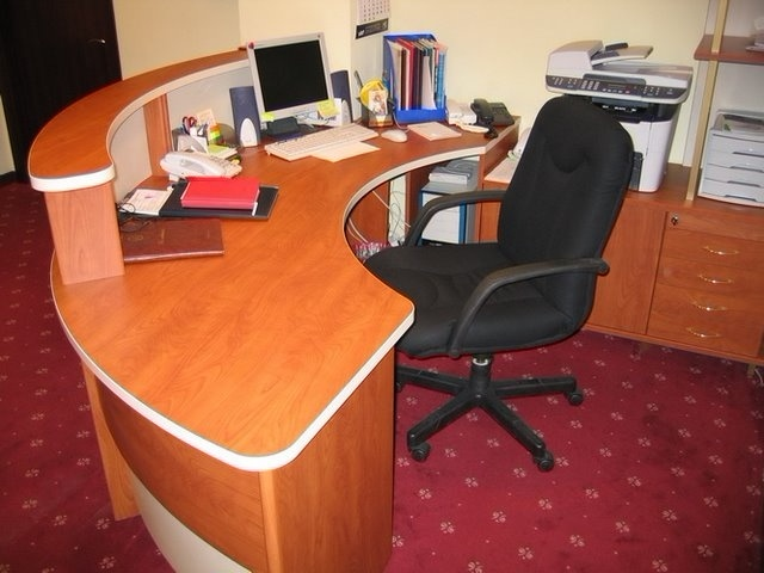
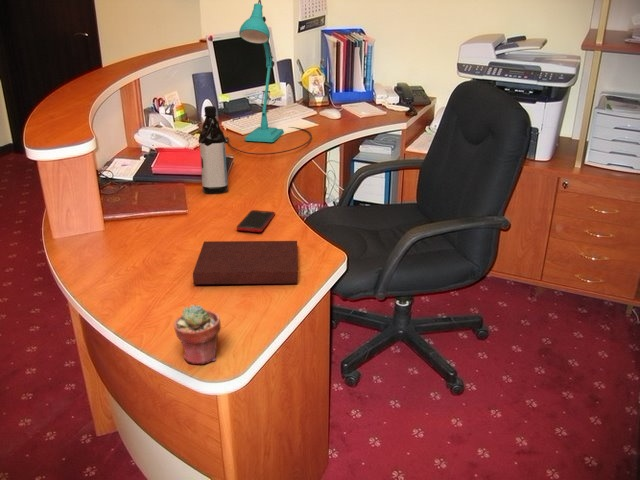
+ notebook (248, 261)
+ water bottle (212, 149)
+ cell phone (256, 220)
+ desk lamp (267, 73)
+ potted succulent (198, 331)
